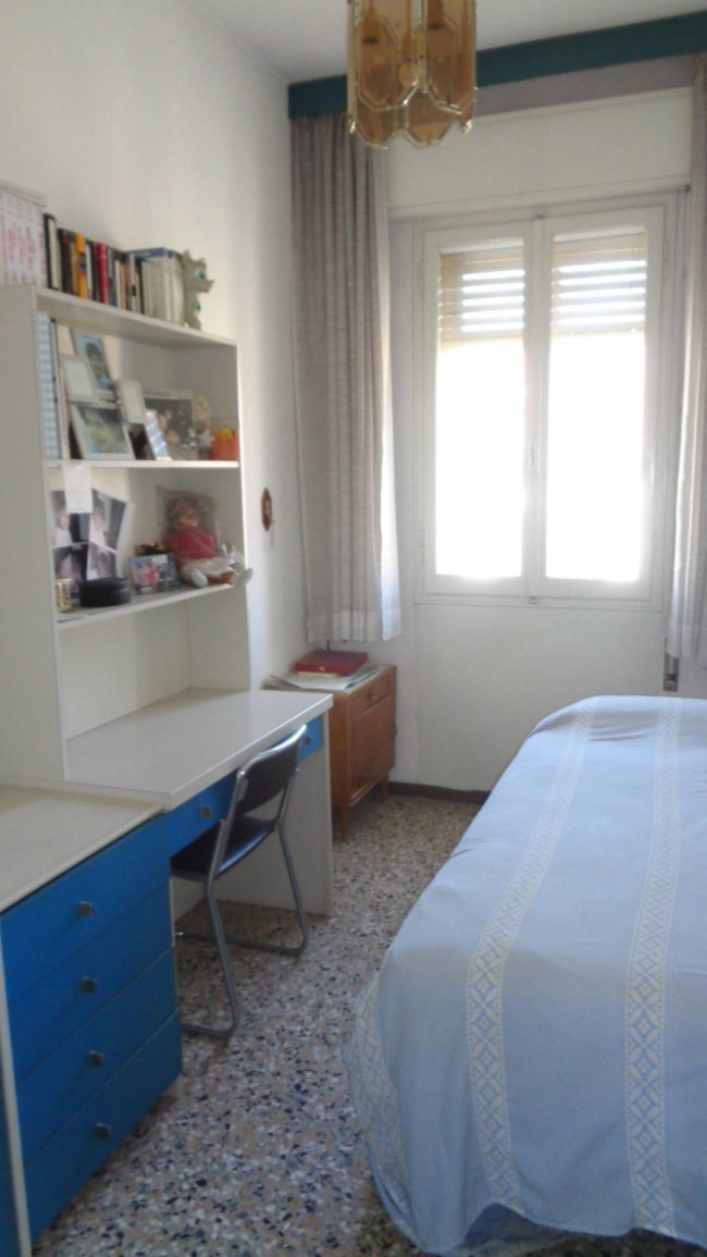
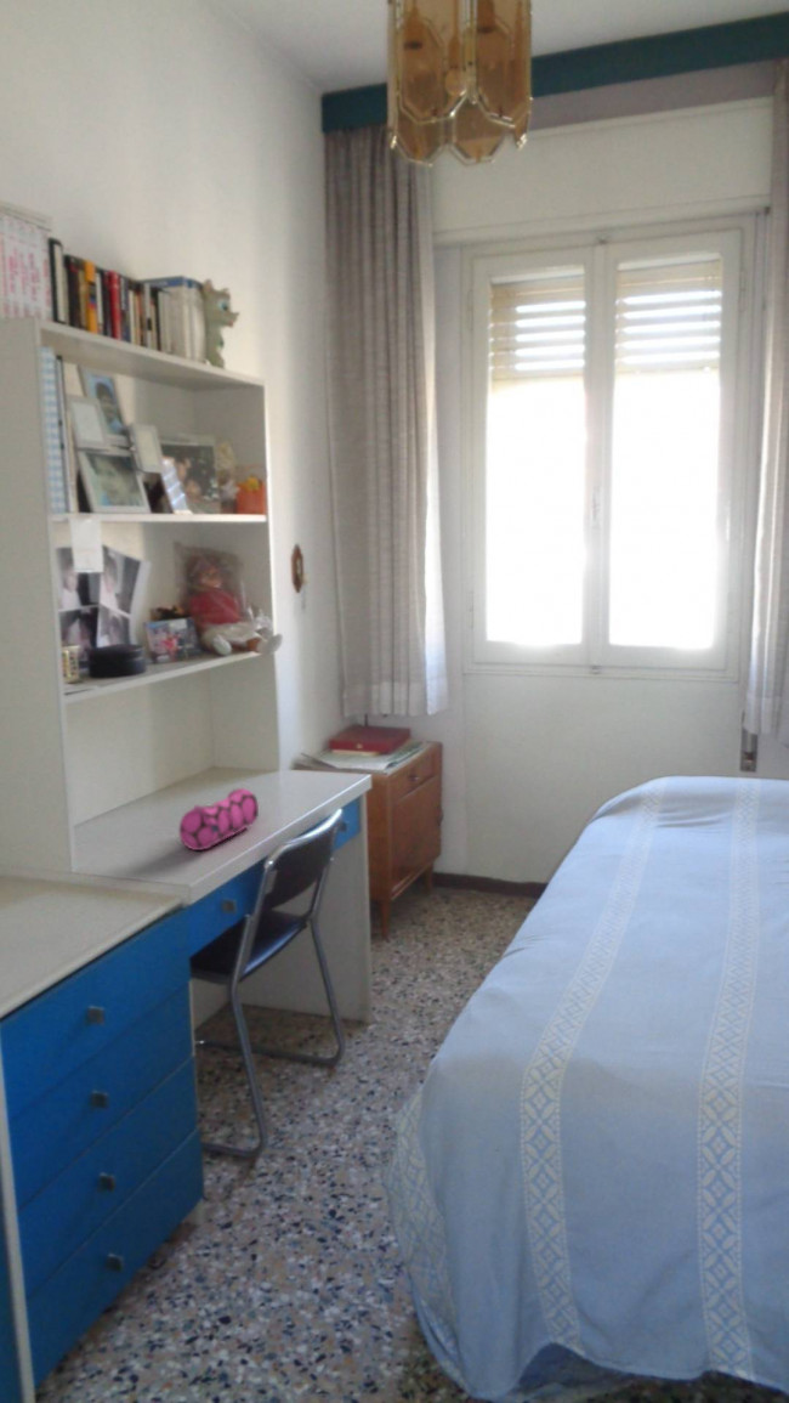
+ pencil case (221, 815)
